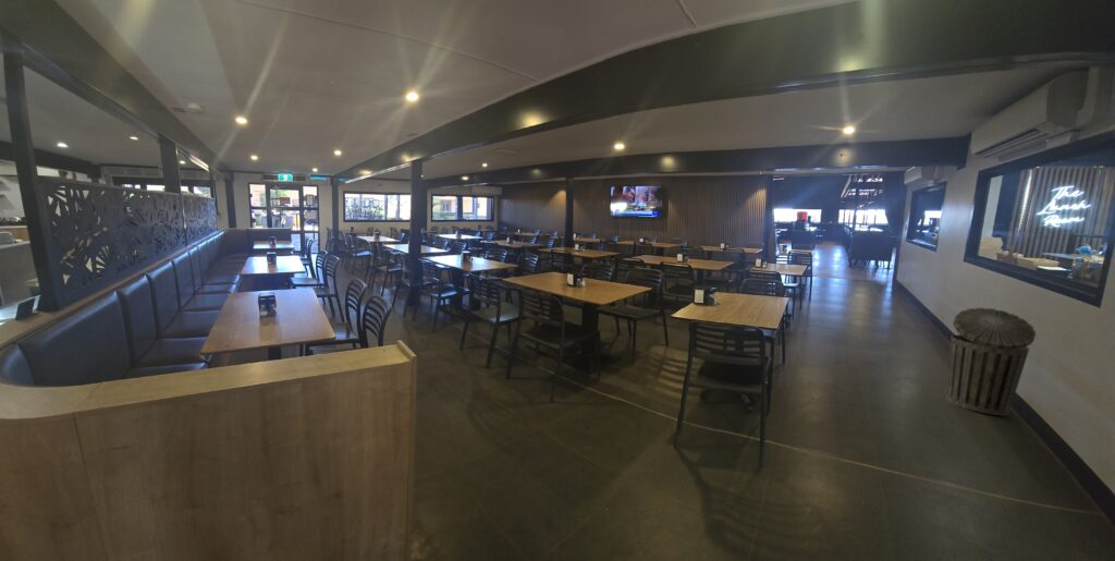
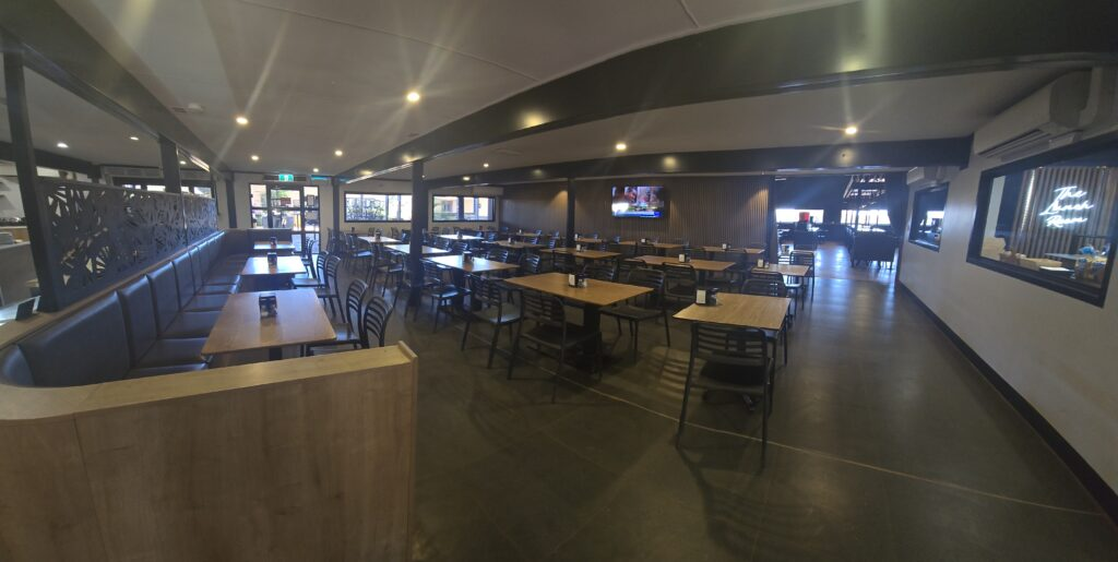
- trash can (985, 358)
